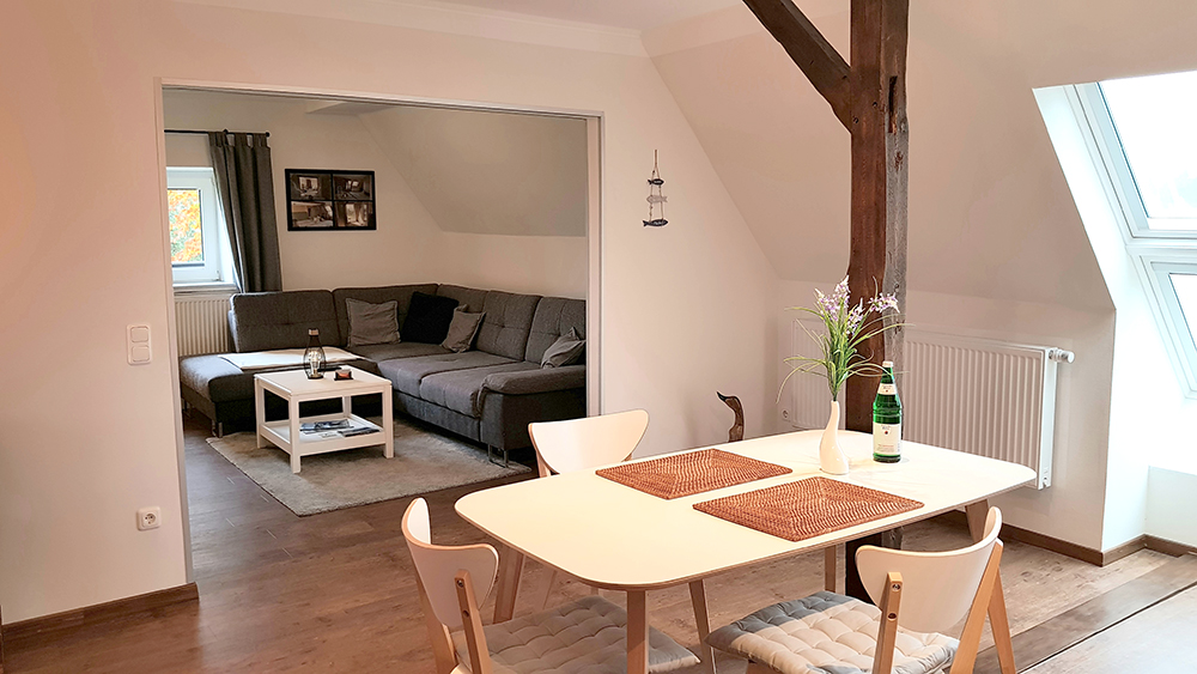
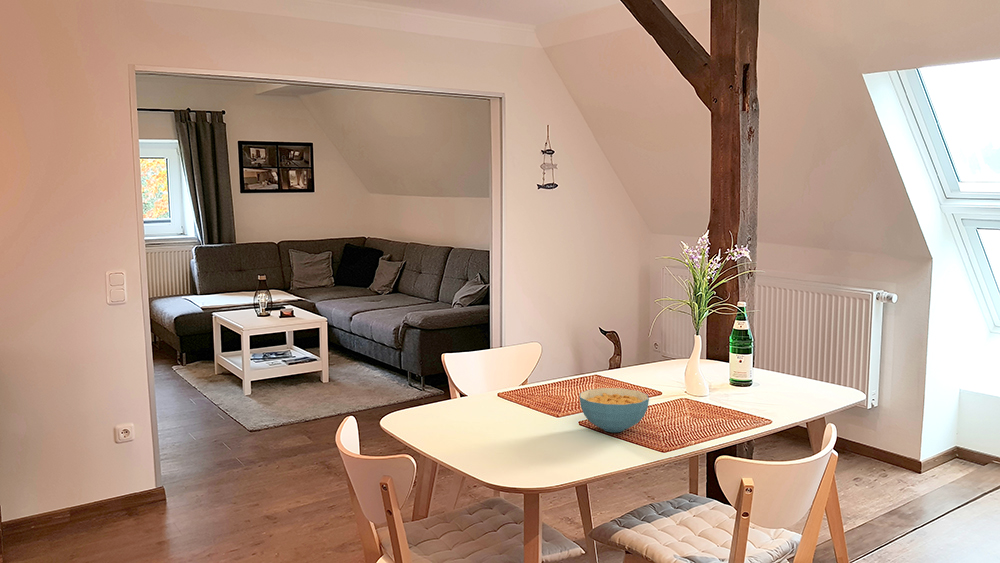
+ cereal bowl (613, 412)
